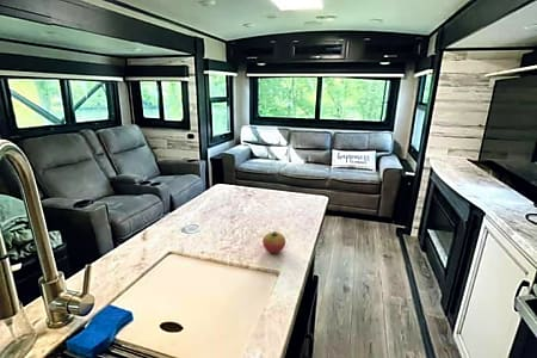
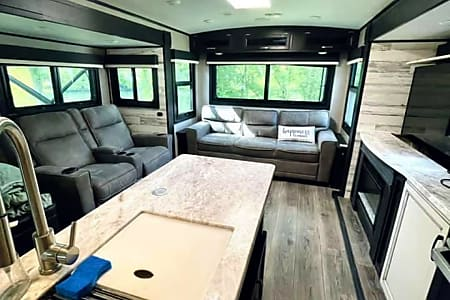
- fruit (273, 240)
